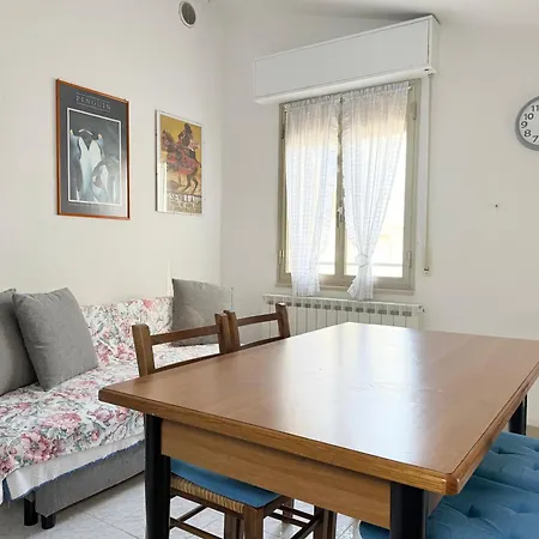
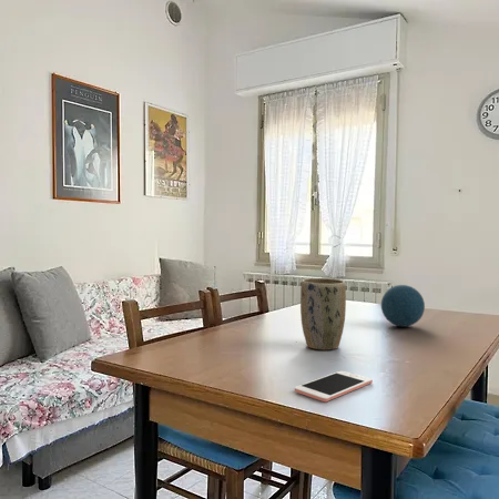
+ plant pot (323, 313)
+ decorative orb (403, 305)
+ cell phone (334, 385)
